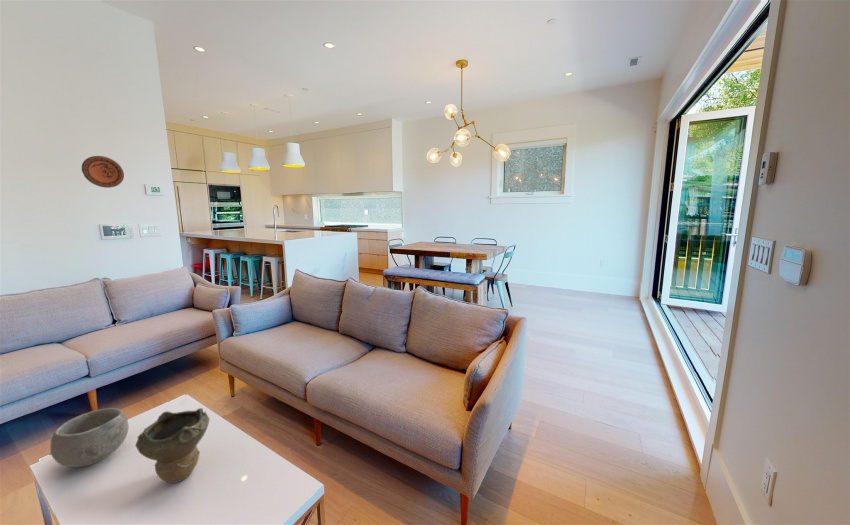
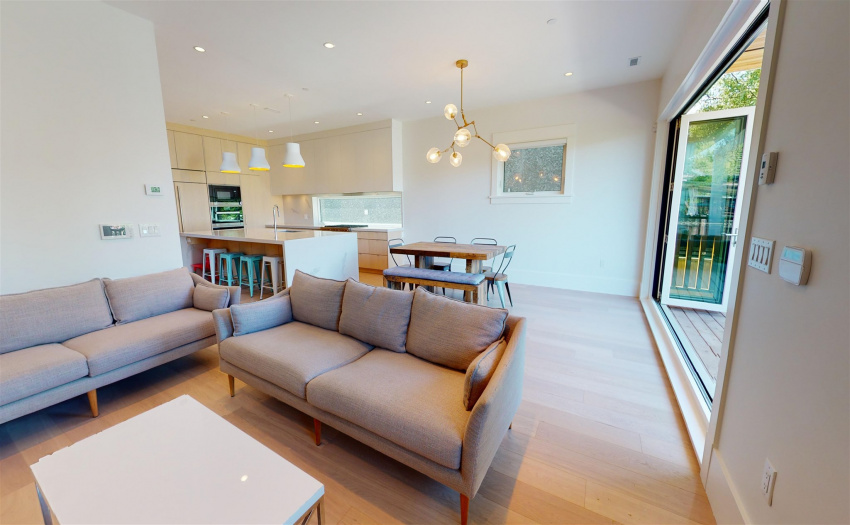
- bowl (92, 439)
- decorative bowl (177, 447)
- decorative plate (103, 171)
